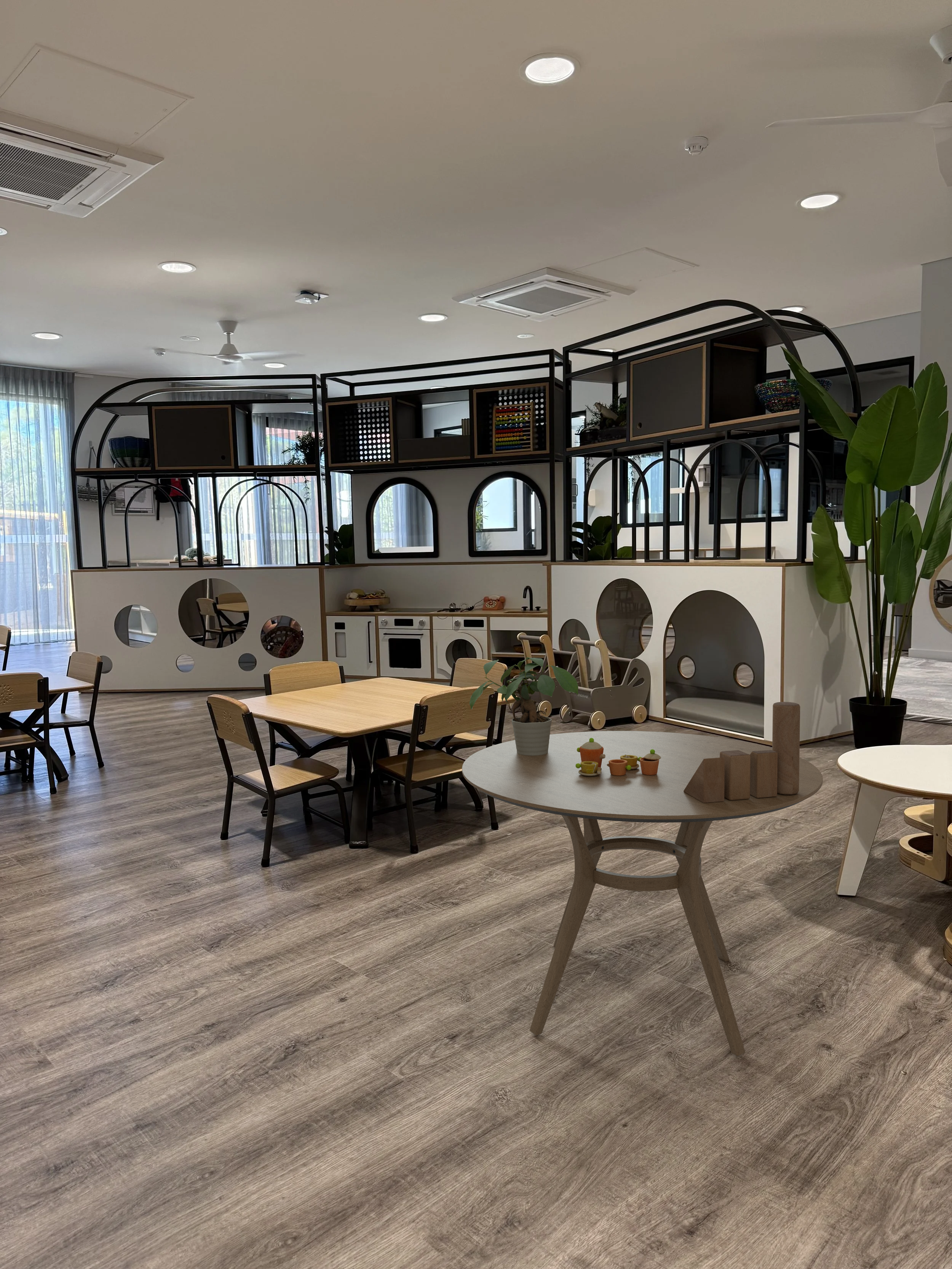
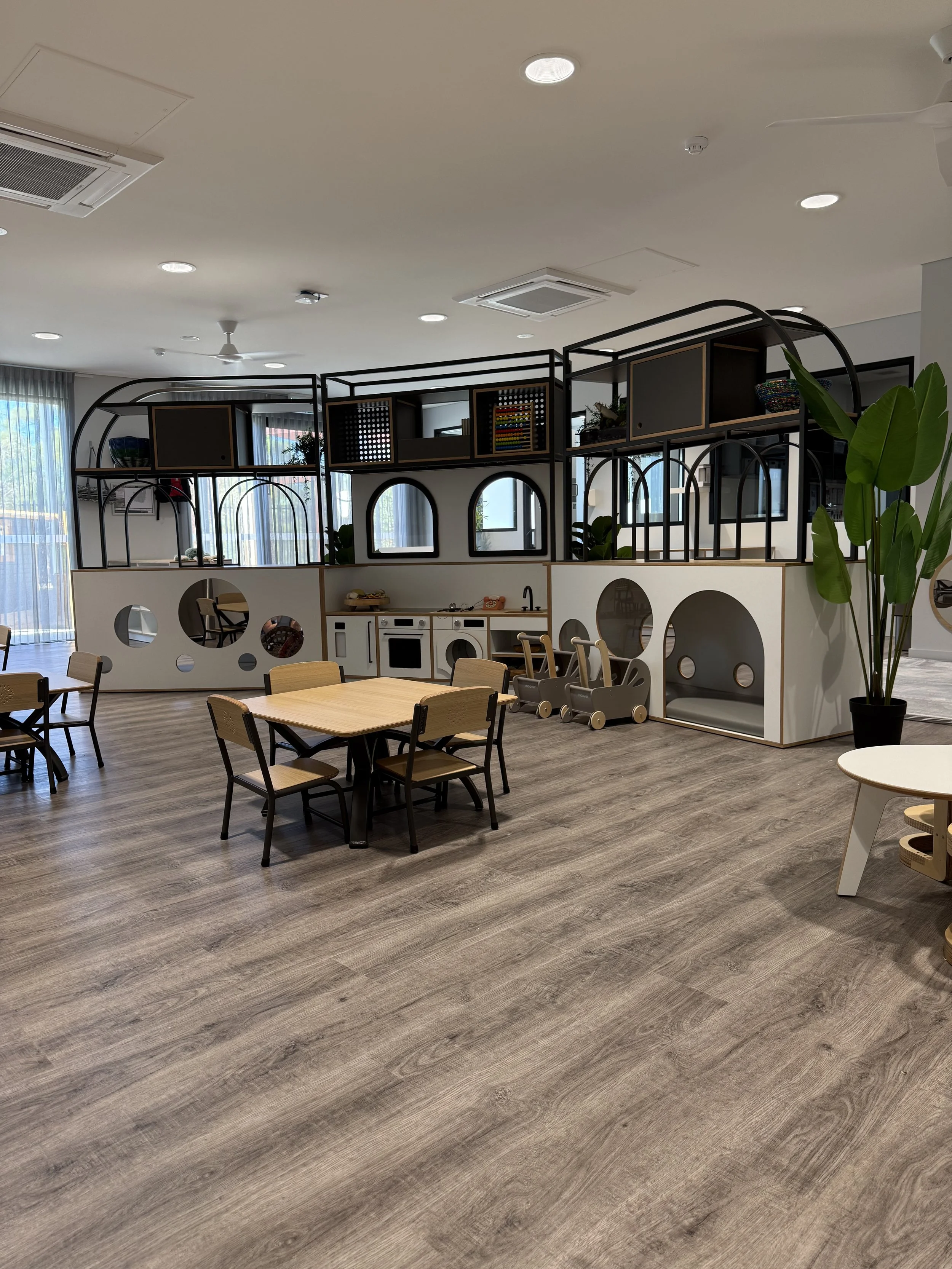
- wooden block set (742, 752)
- potted plant (519, 705)
- toy tea set (620, 756)
- dining table (636, 880)
